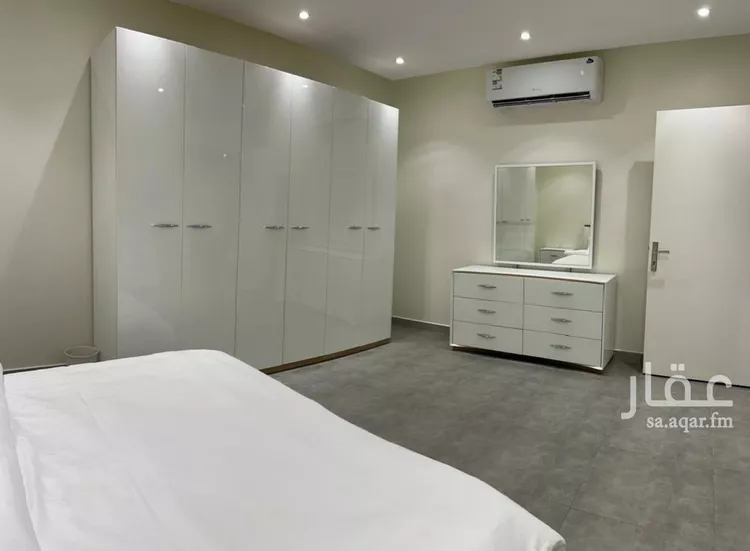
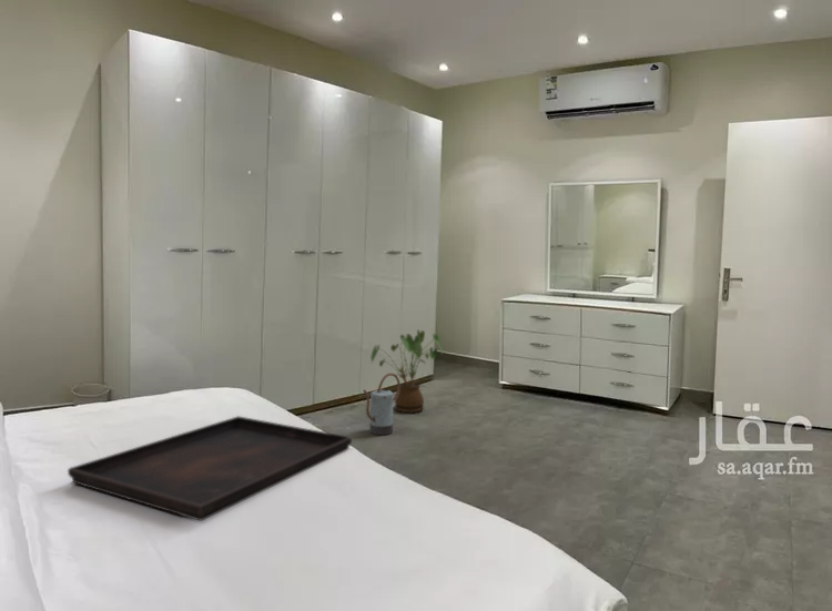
+ serving tray (223, 458)
+ house plant (406, 370)
+ watering can (382, 403)
